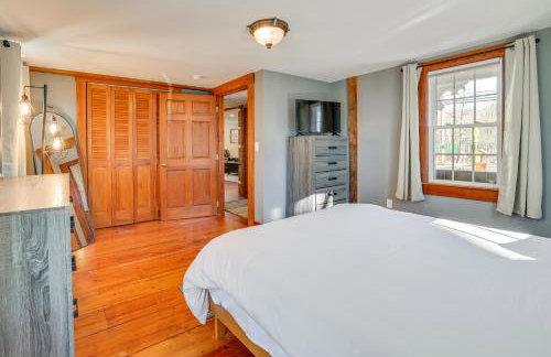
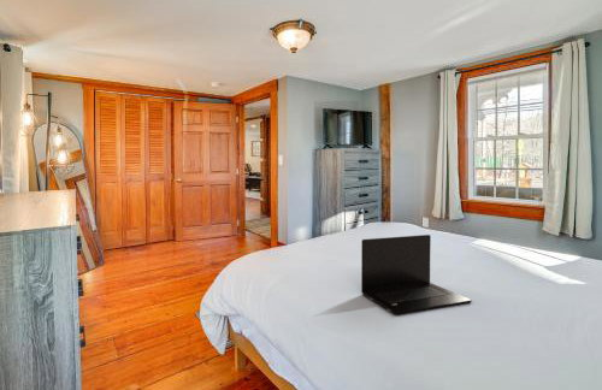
+ laptop (414, 270)
